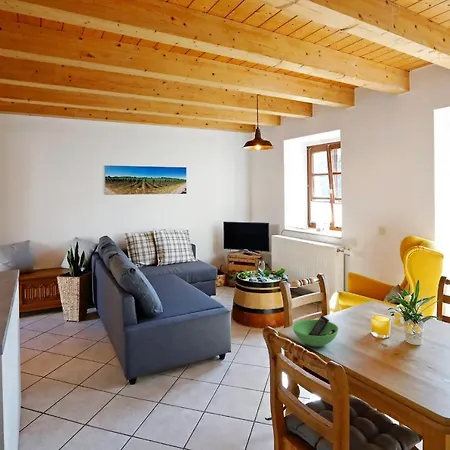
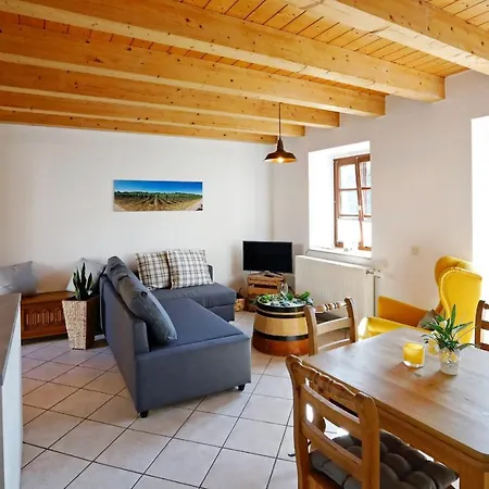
- bowl (315, 333)
